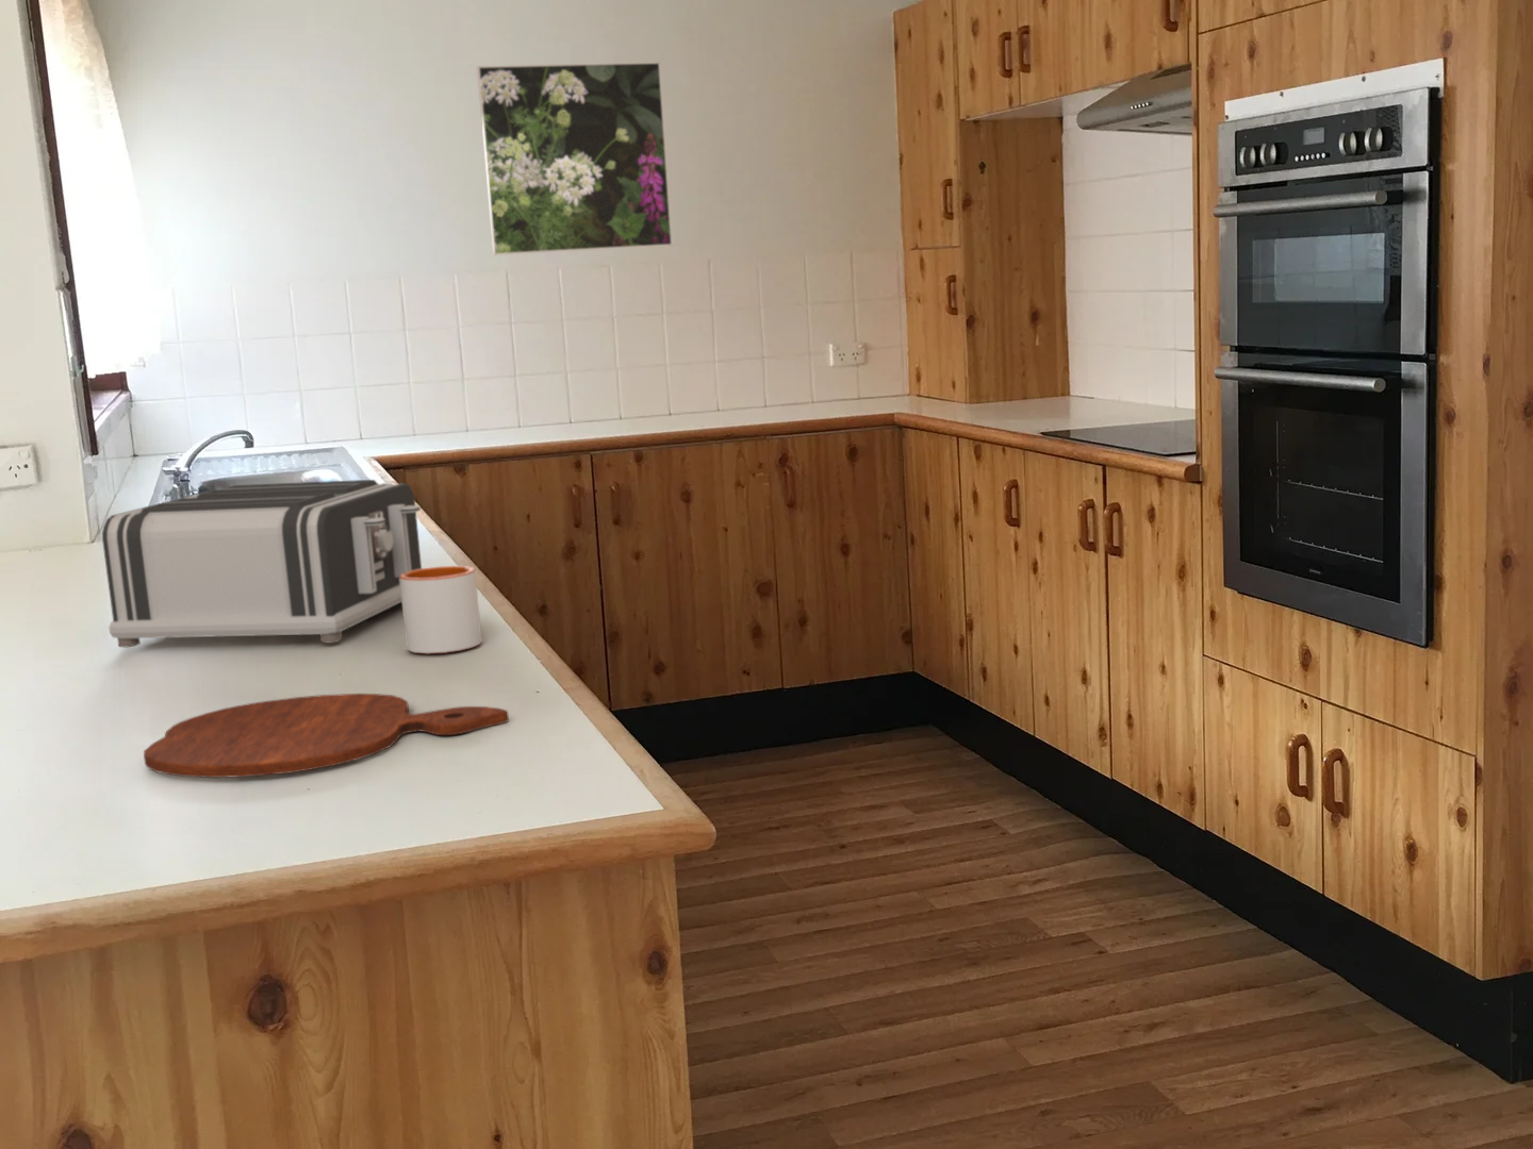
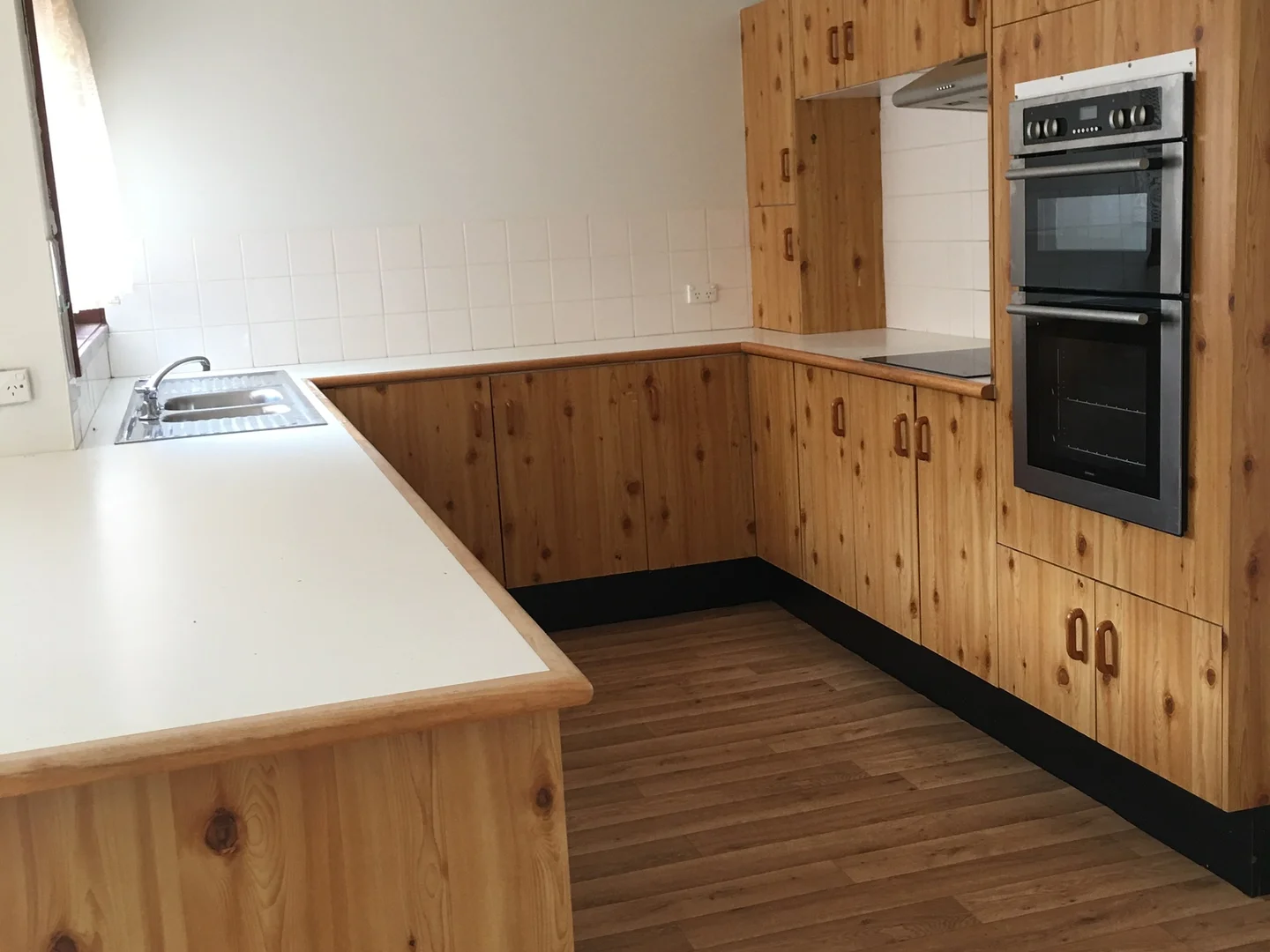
- cutting board (334, 729)
- toaster (282, 556)
- mug (444, 606)
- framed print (576, 157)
